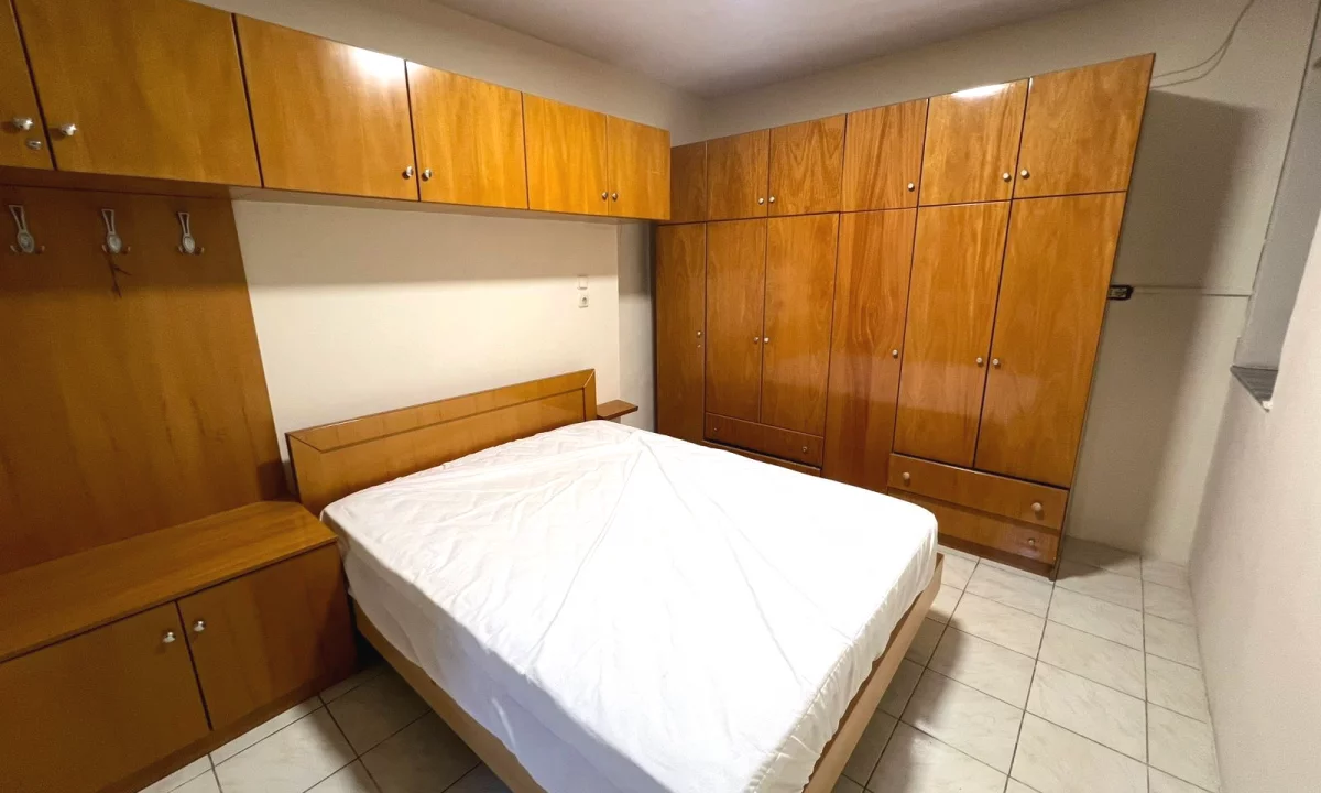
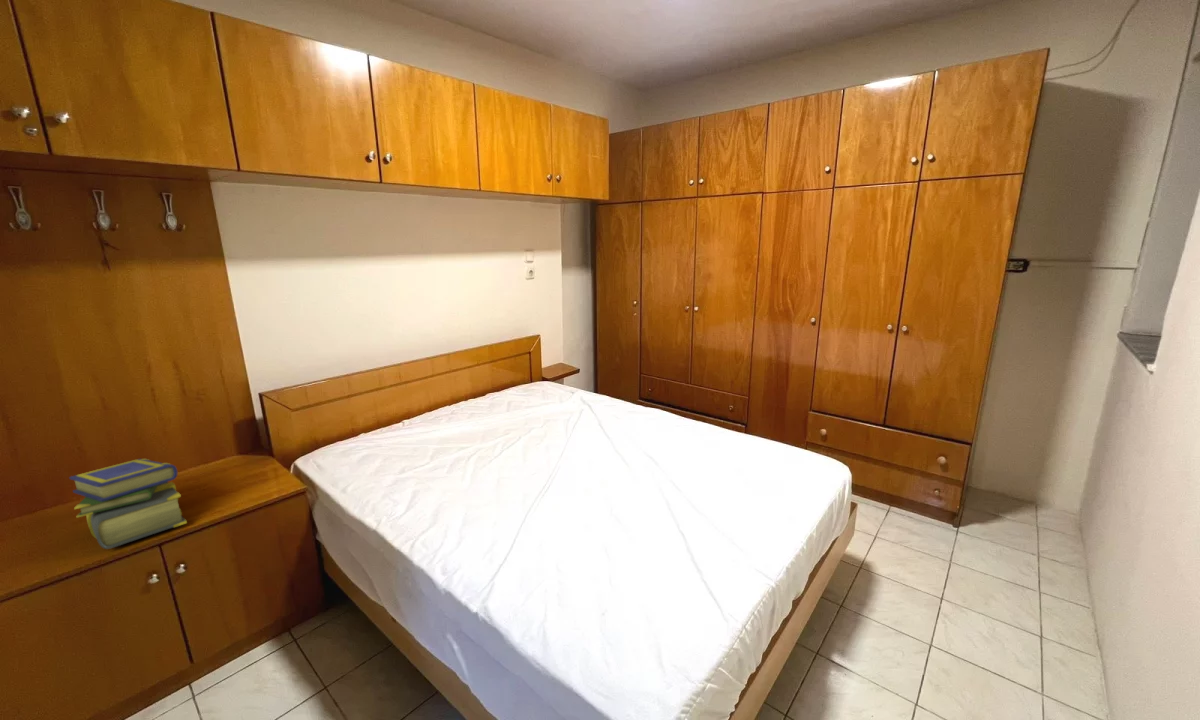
+ stack of books (128, 497)
